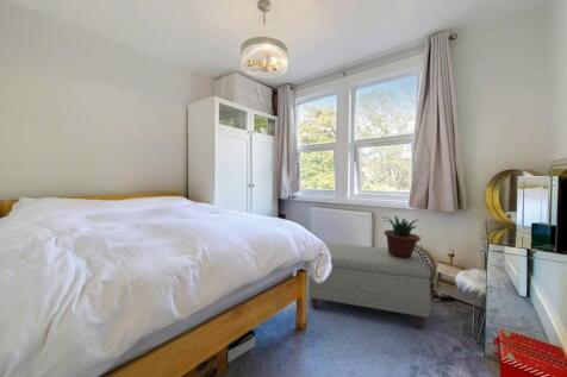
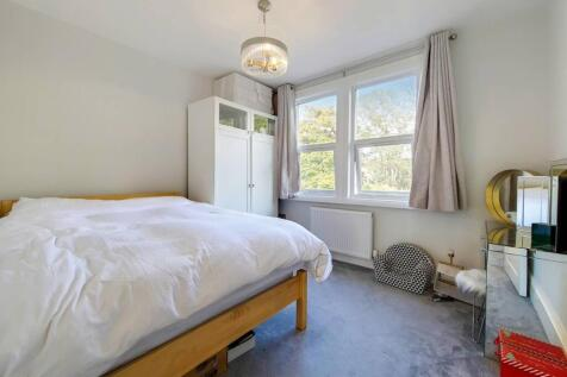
- potted plant (395, 237)
- ottoman (363, 278)
